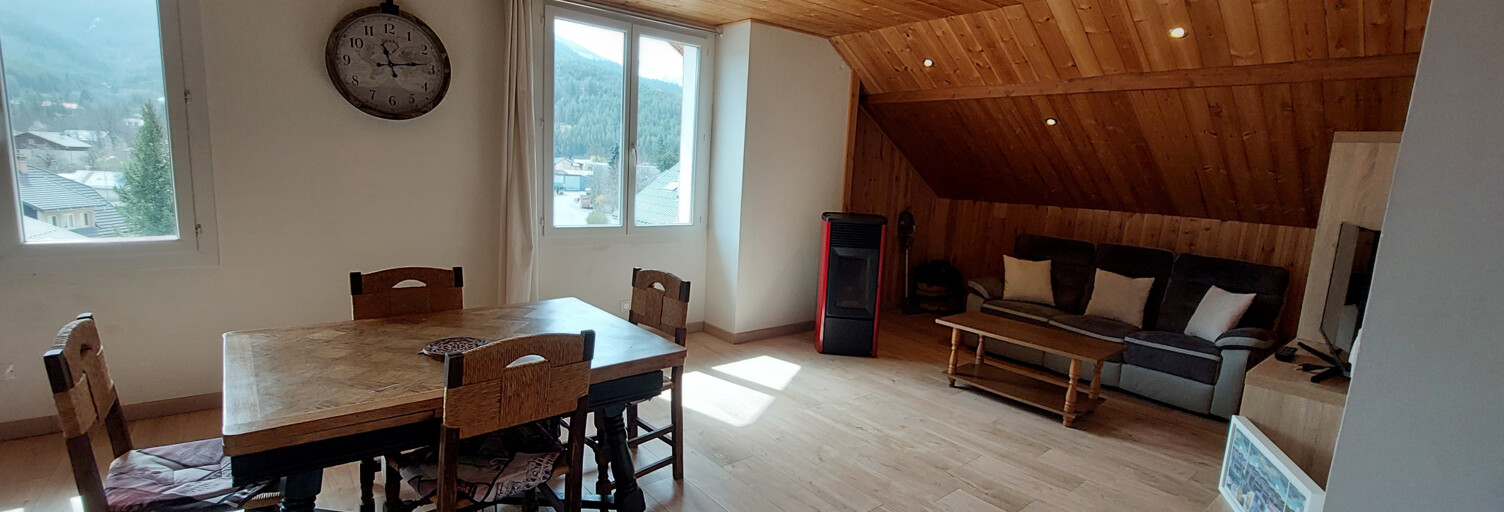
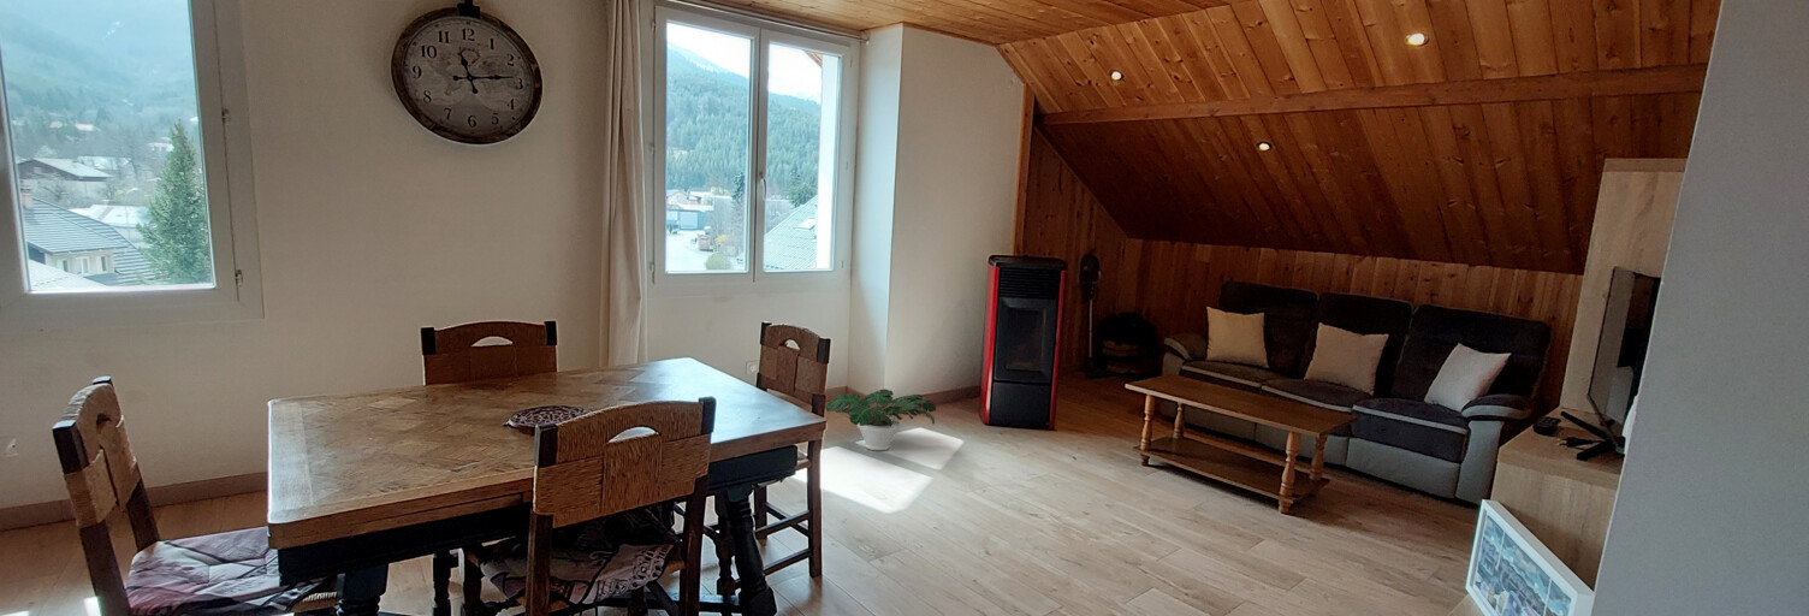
+ potted plant (888, 422)
